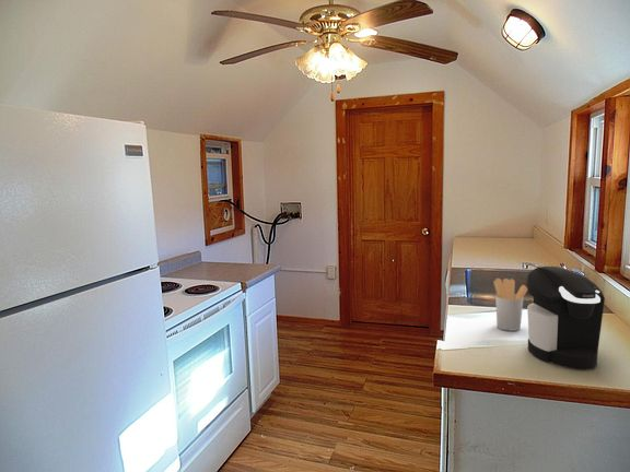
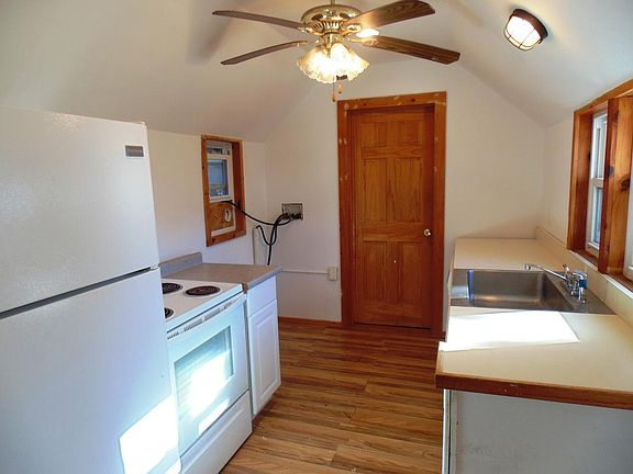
- coffee maker (565, 314)
- utensil holder (506, 303)
